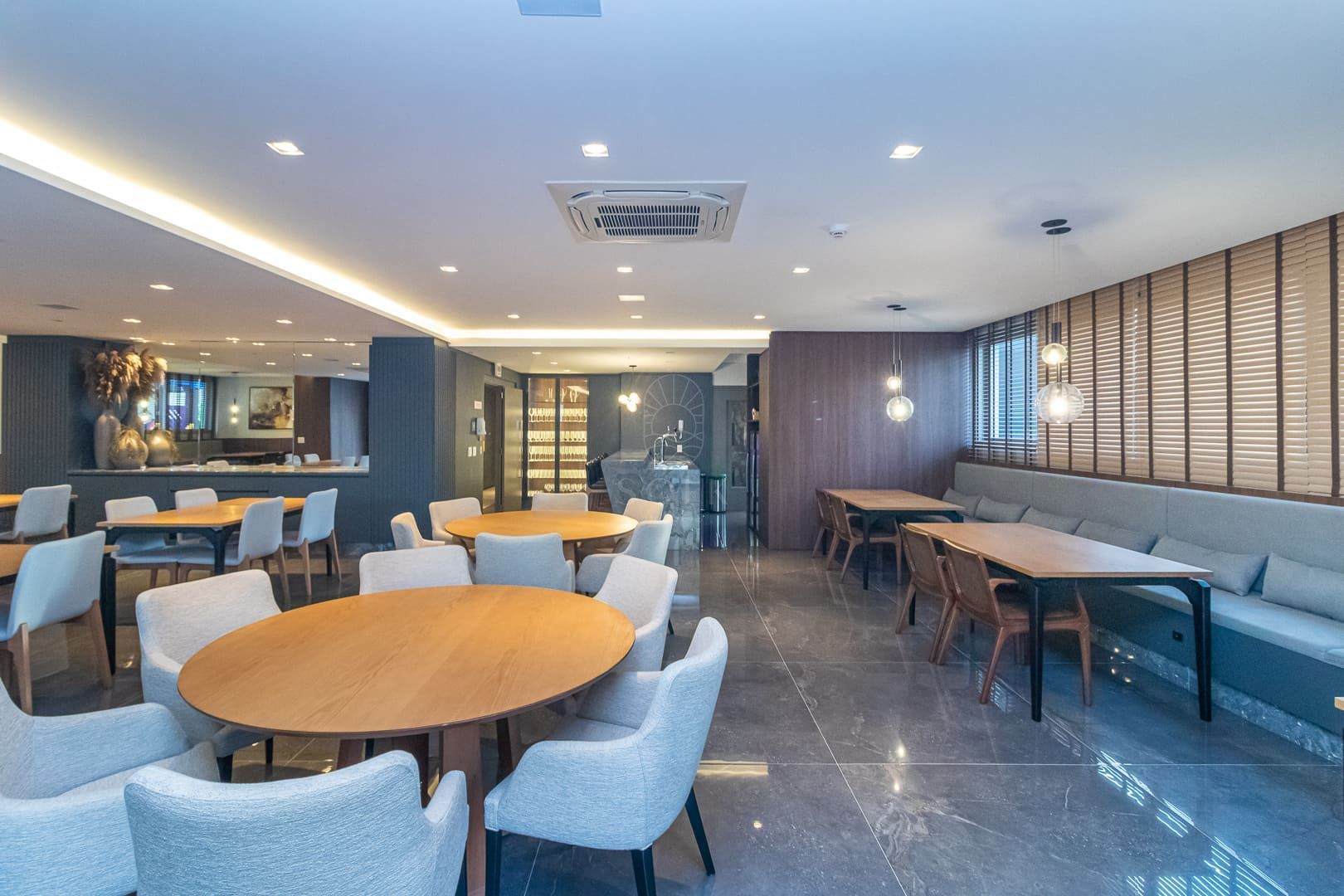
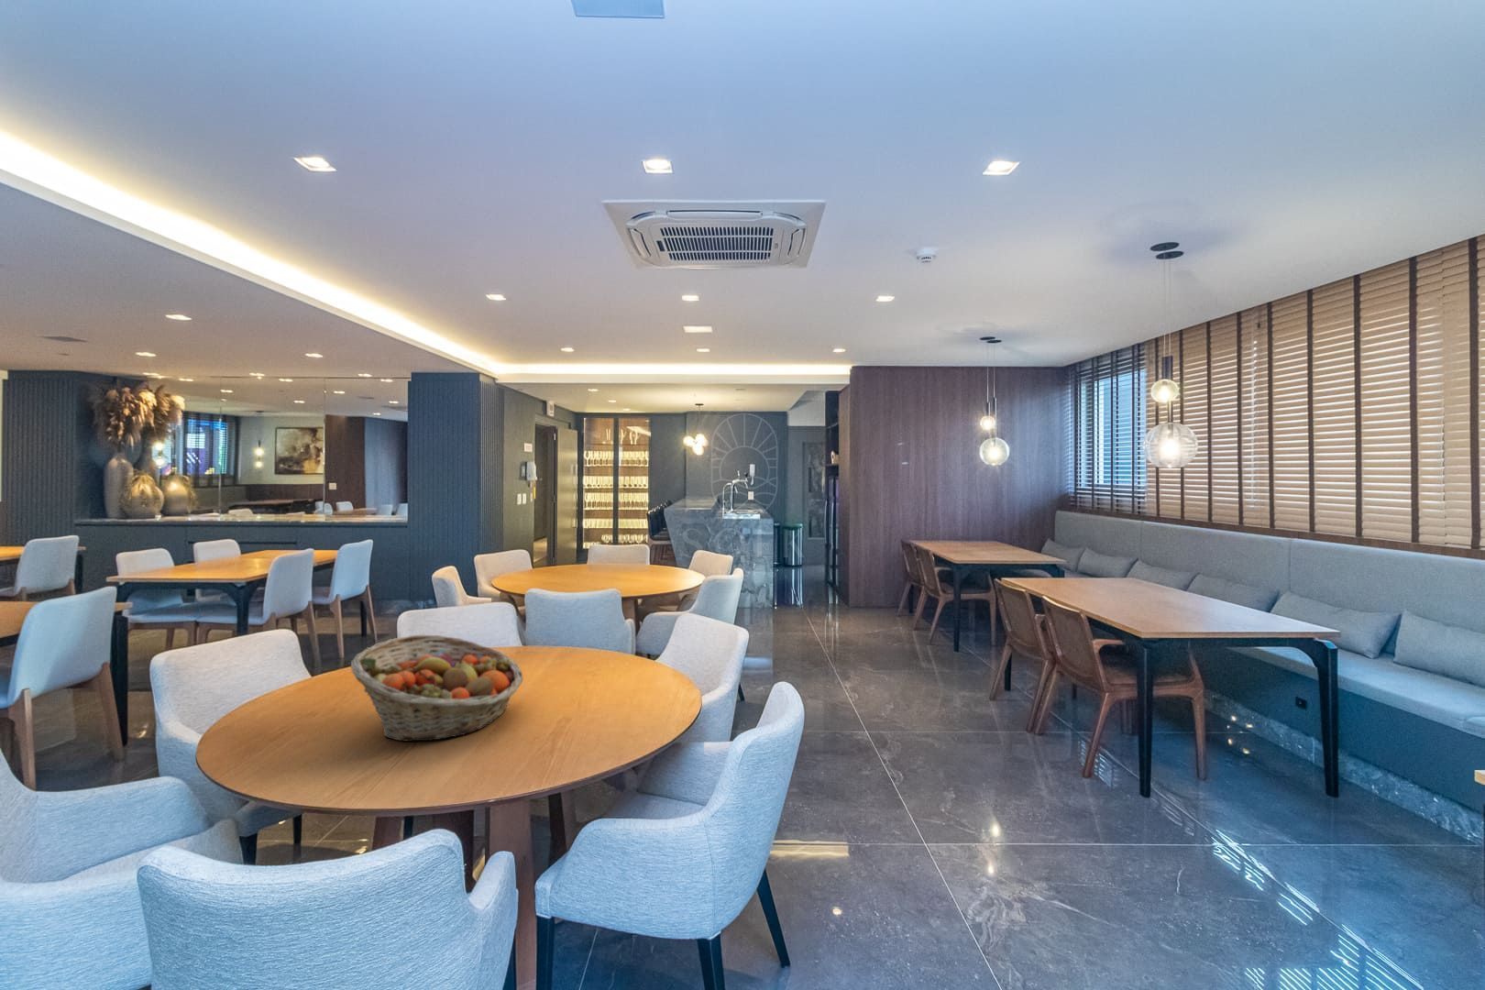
+ fruit basket (442, 681)
